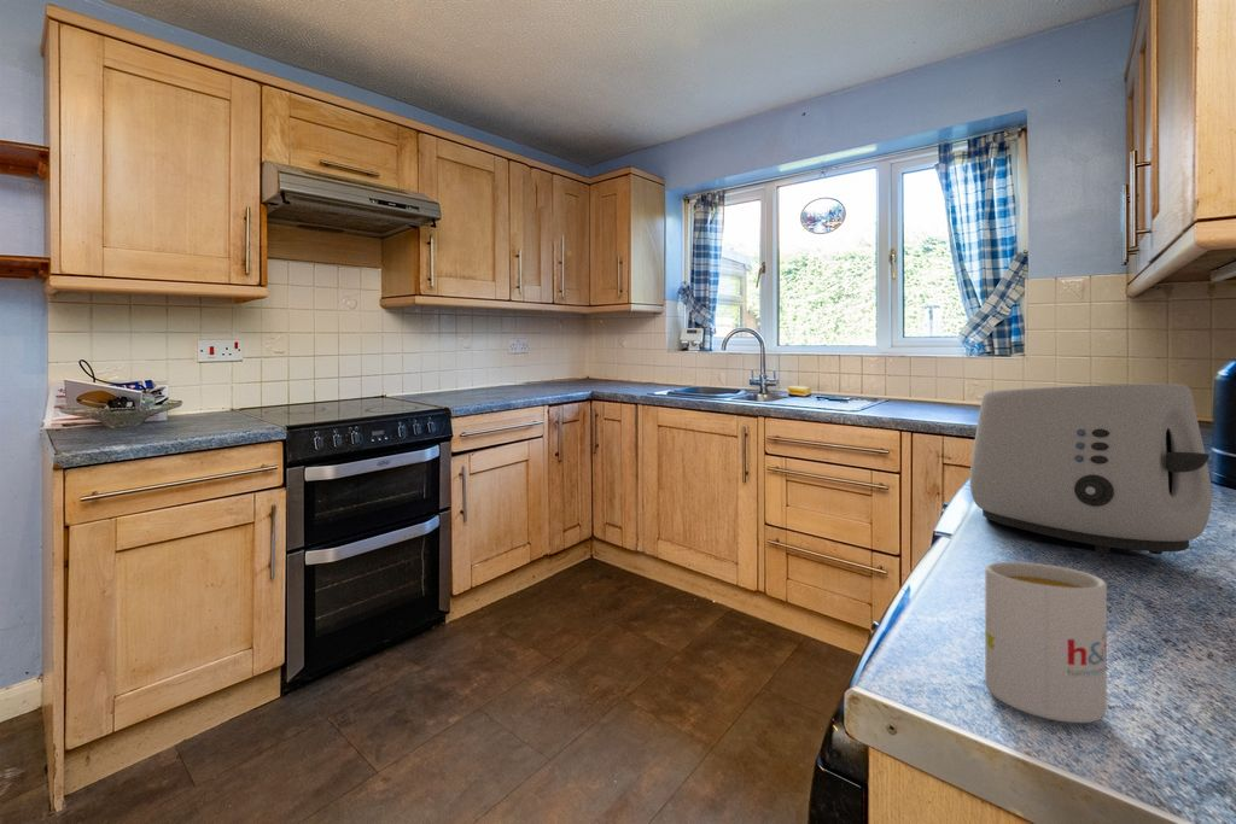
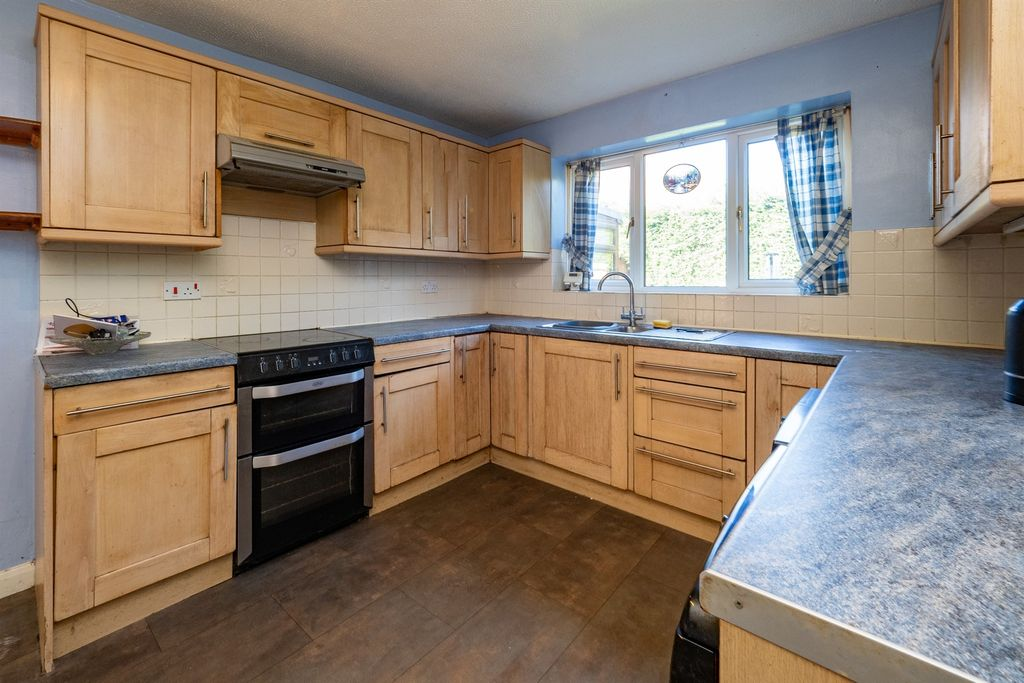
- mug (1043, 630)
- toaster (1072, 464)
